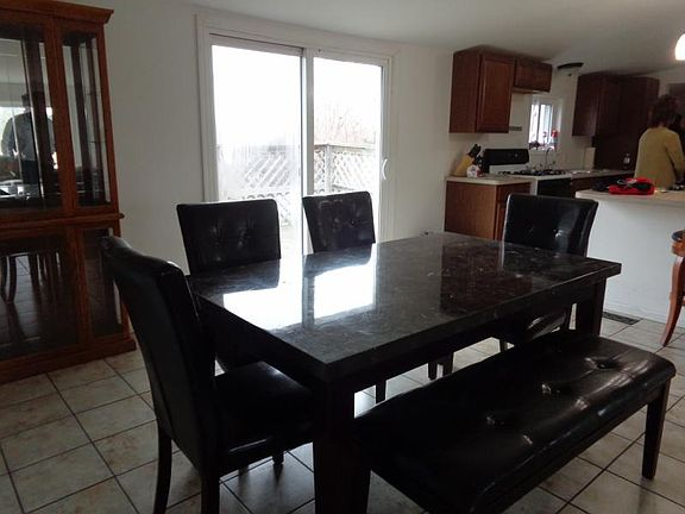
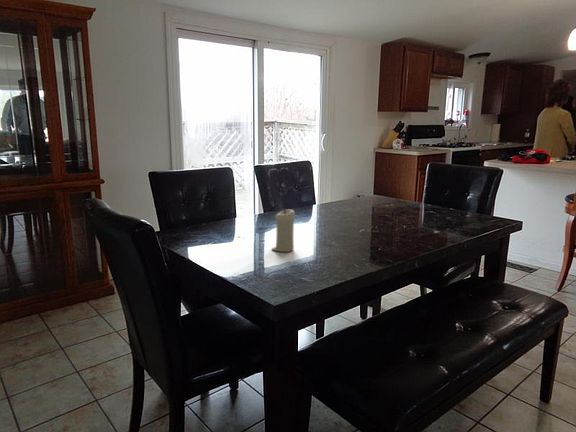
+ candle (283, 229)
